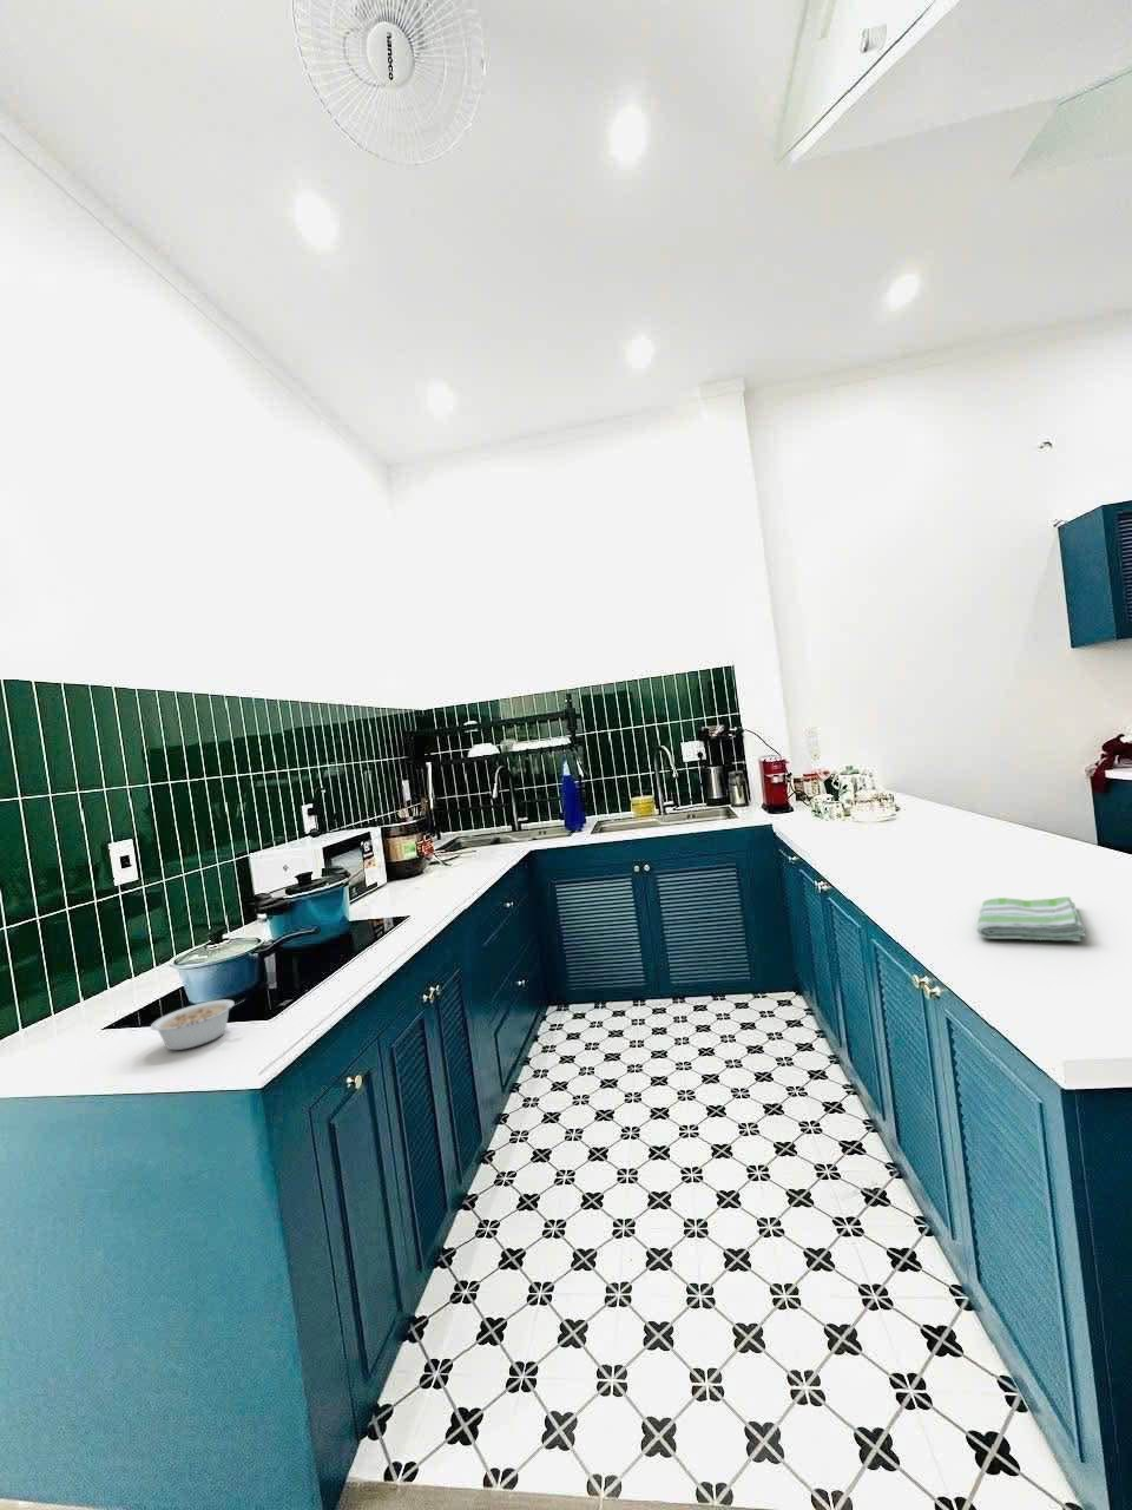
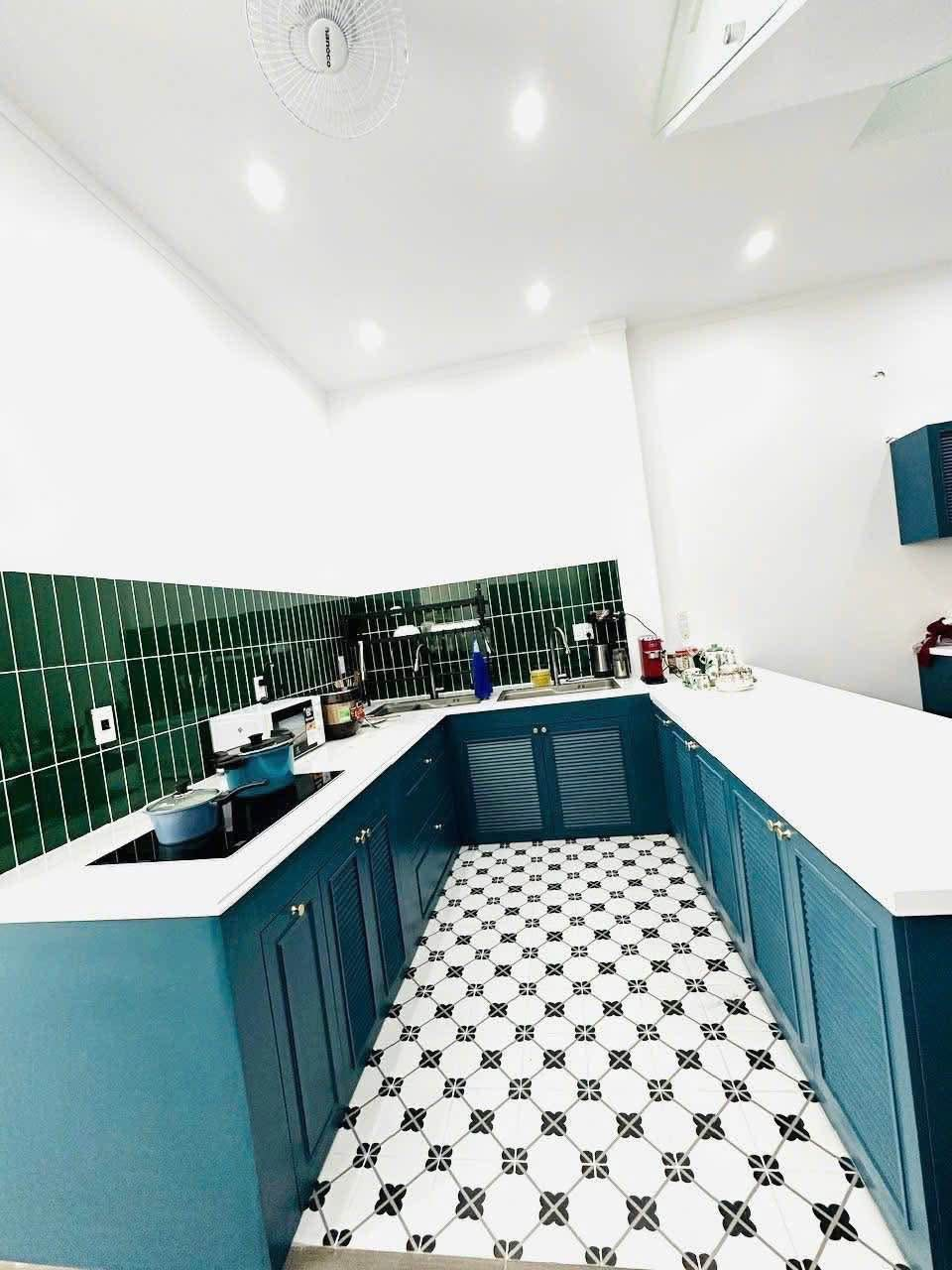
- dish towel (1027, 914)
- legume (199, 1023)
